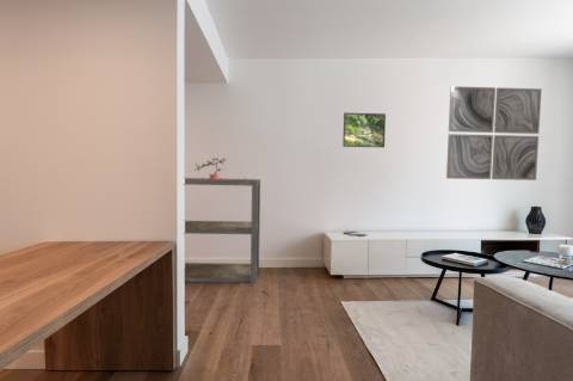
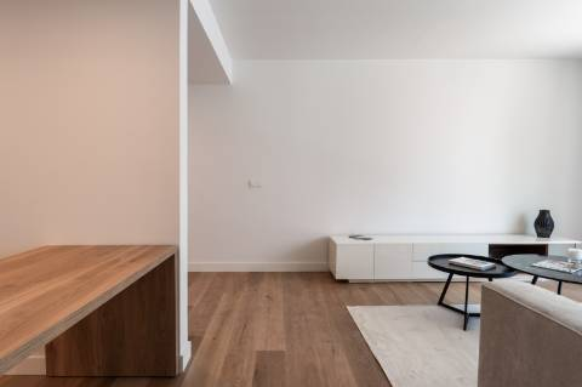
- wall art (494, 135)
- shelving unit (210, 227)
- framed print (364, 130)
- potted plant (208, 165)
